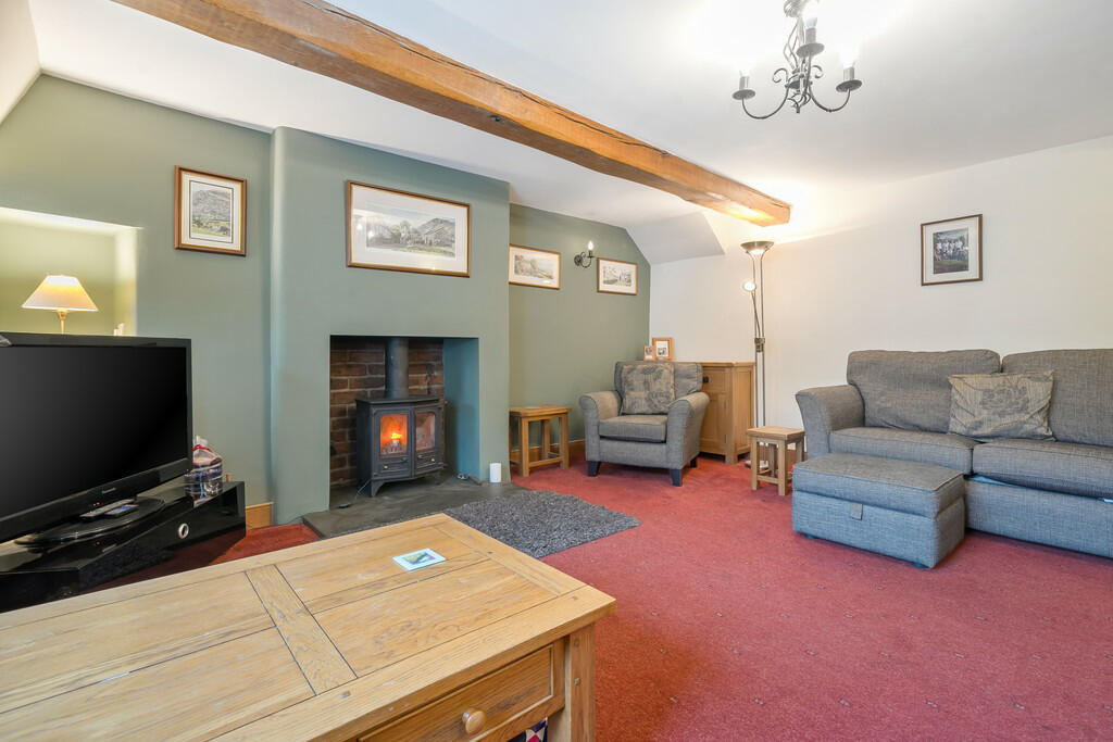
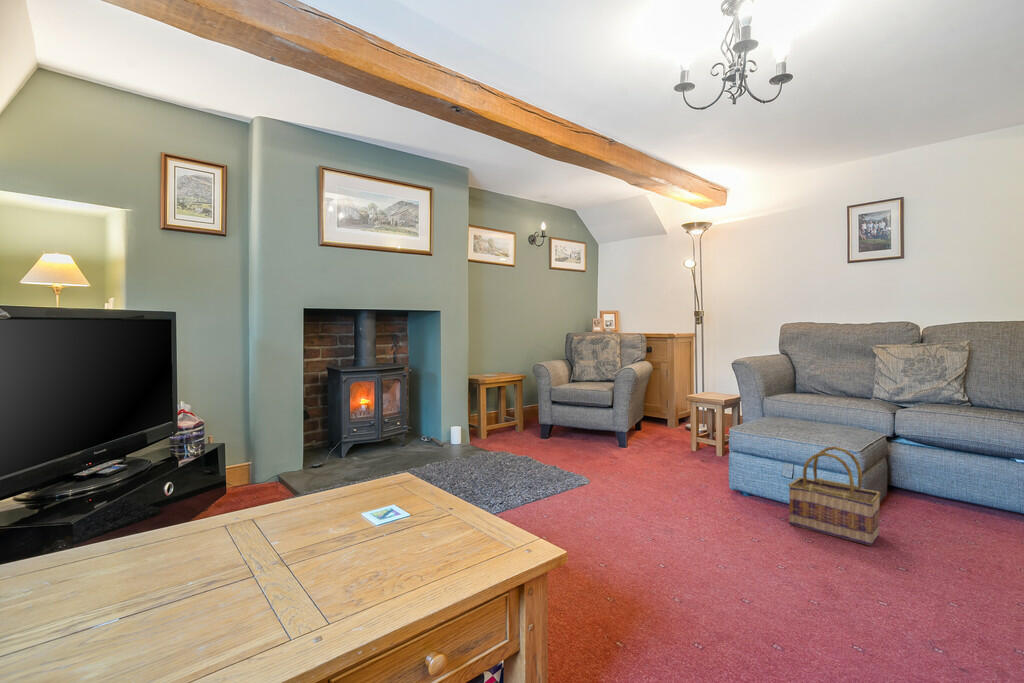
+ basket (833, 489)
